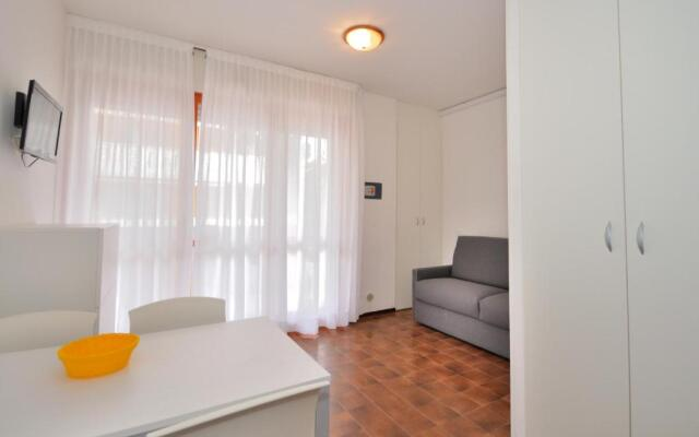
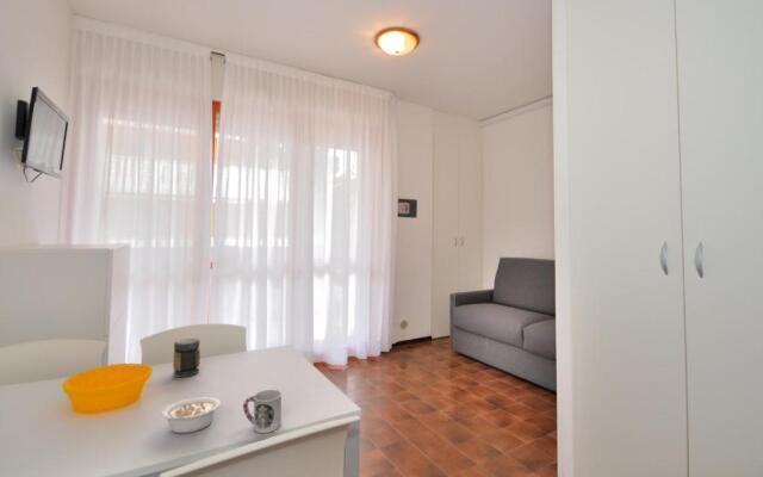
+ cup (261, 410)
+ legume (193, 414)
+ jar (186, 357)
